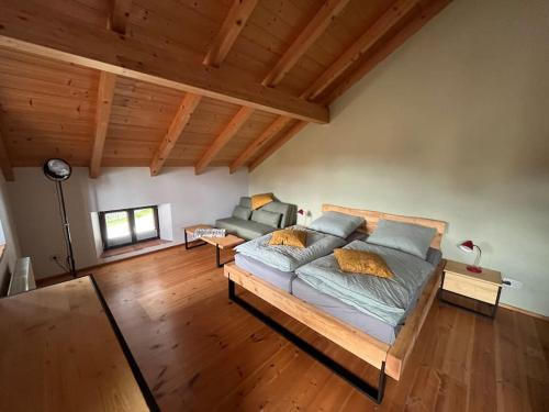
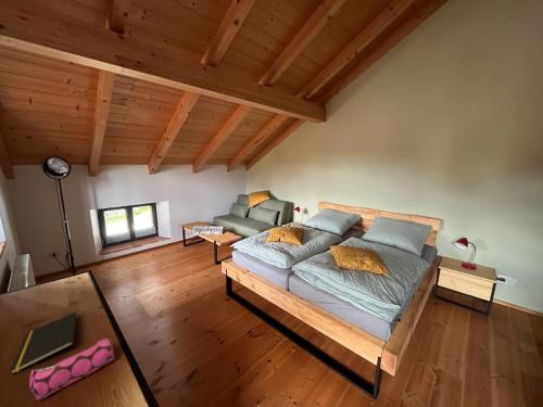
+ notepad (48, 338)
+ pencil case (75, 364)
